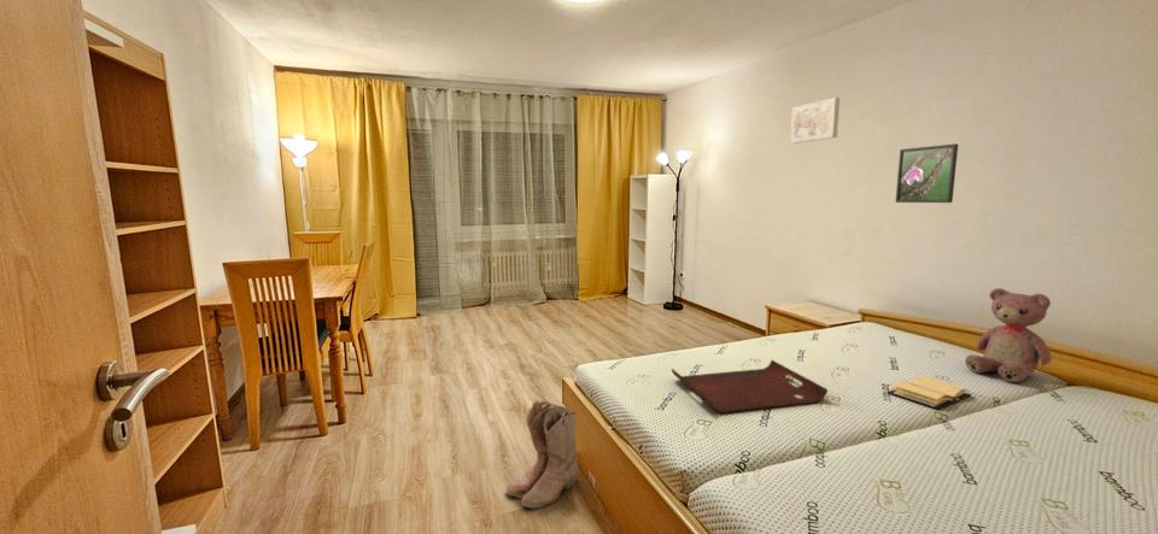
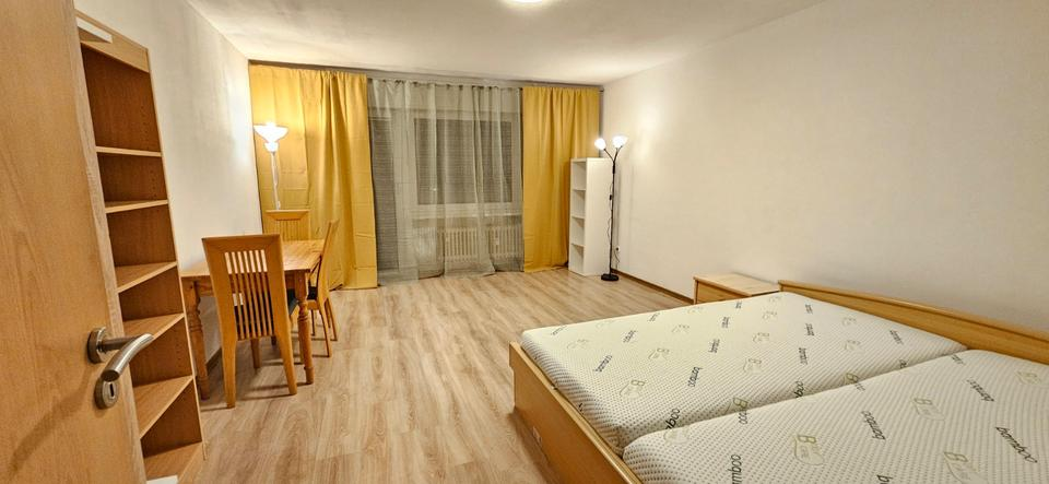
- book (930, 389)
- wall art (813, 122)
- teddy bear (1008, 333)
- serving tray (744, 383)
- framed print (924, 175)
- boots (542, 448)
